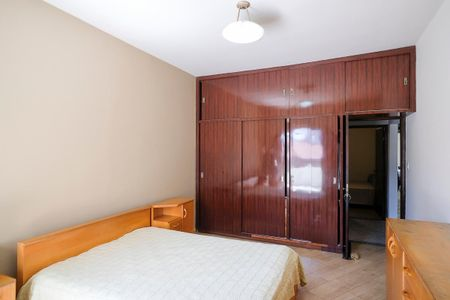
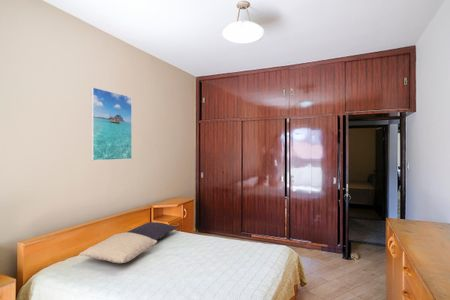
+ pillow (151, 230)
+ pillow (120, 247)
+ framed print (113, 126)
